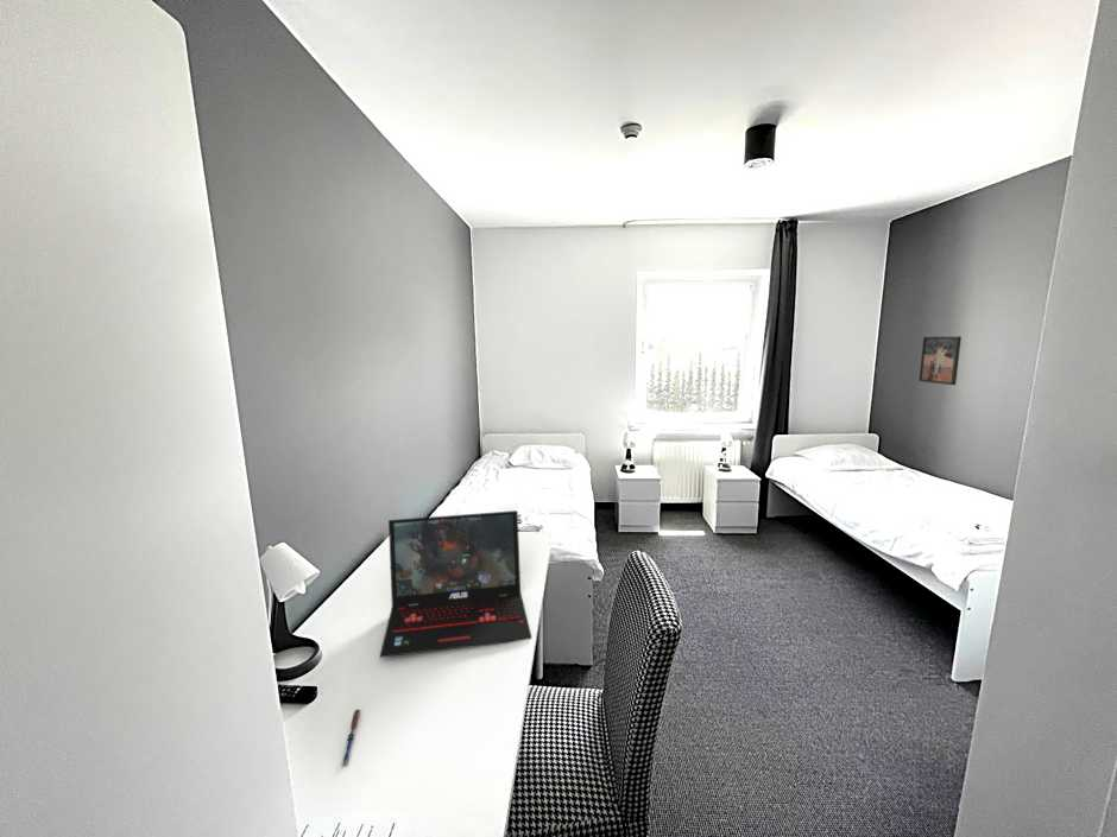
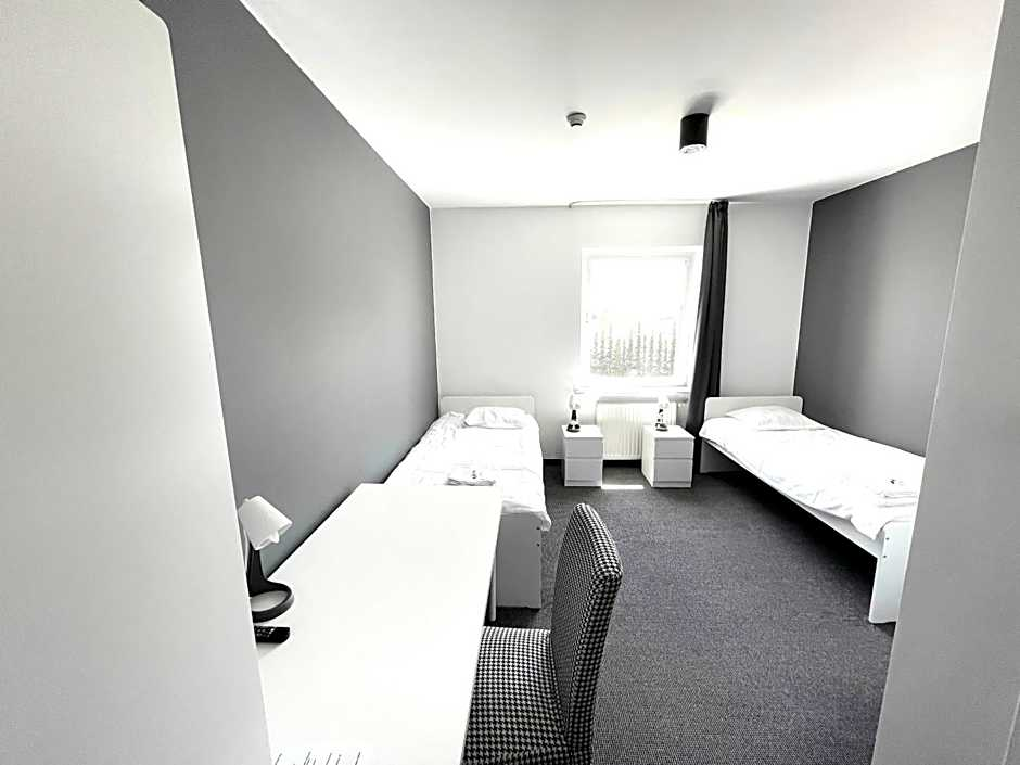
- laptop (455, 577)
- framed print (939, 360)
- pen (351, 735)
